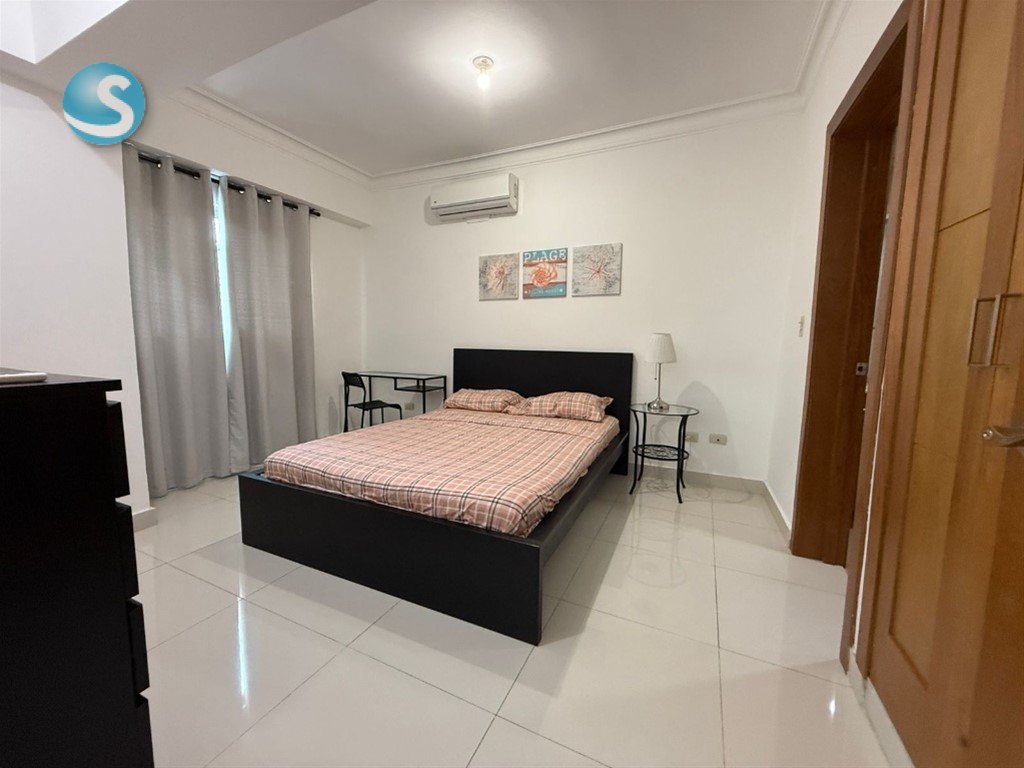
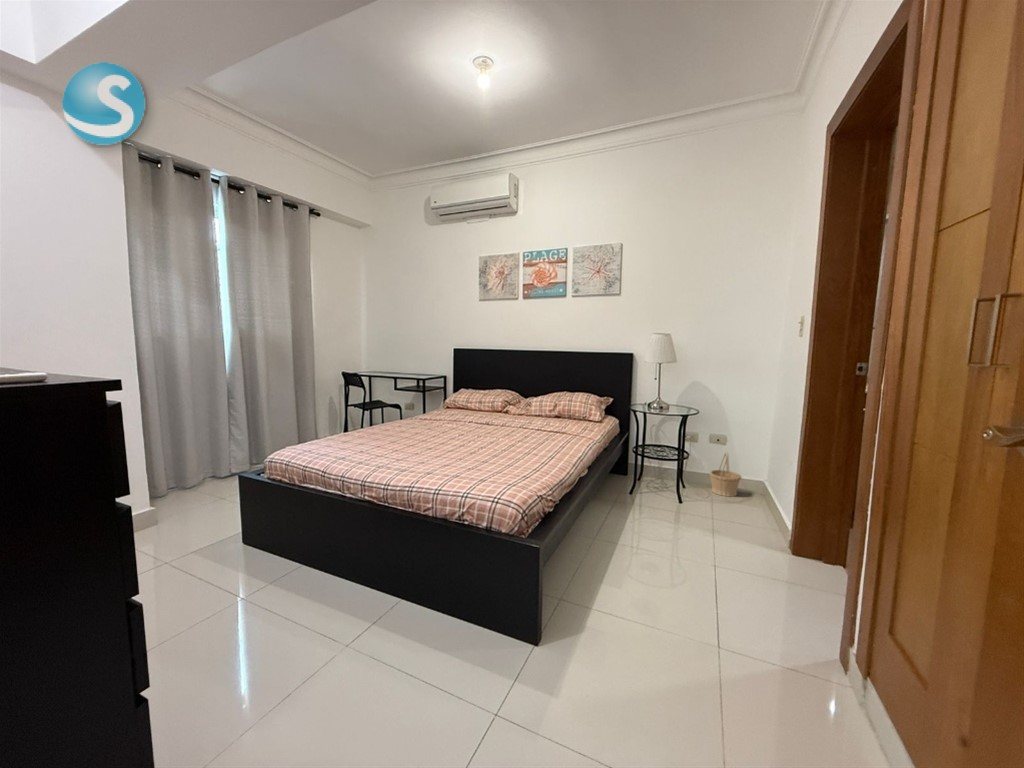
+ basket (725, 471)
